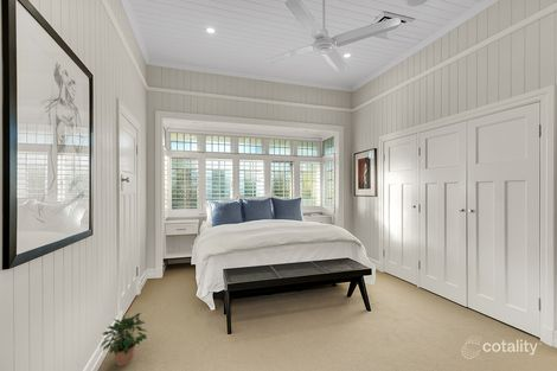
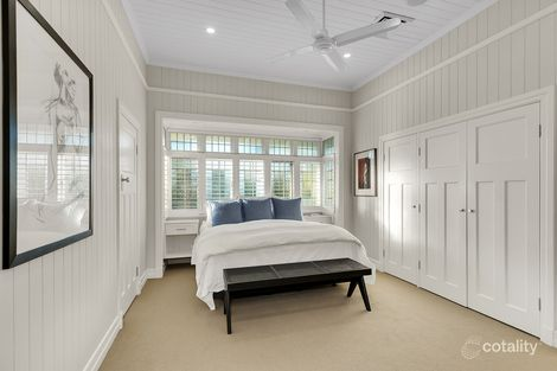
- potted plant (124, 335)
